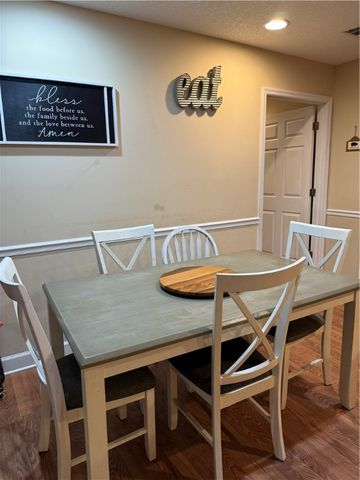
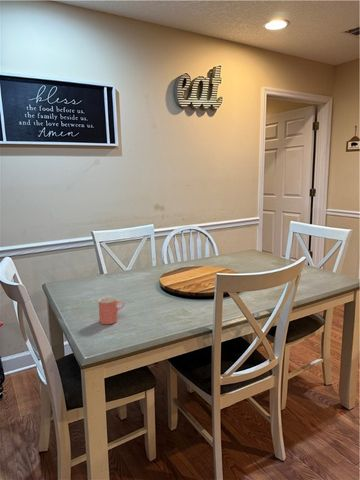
+ cup (111, 309)
